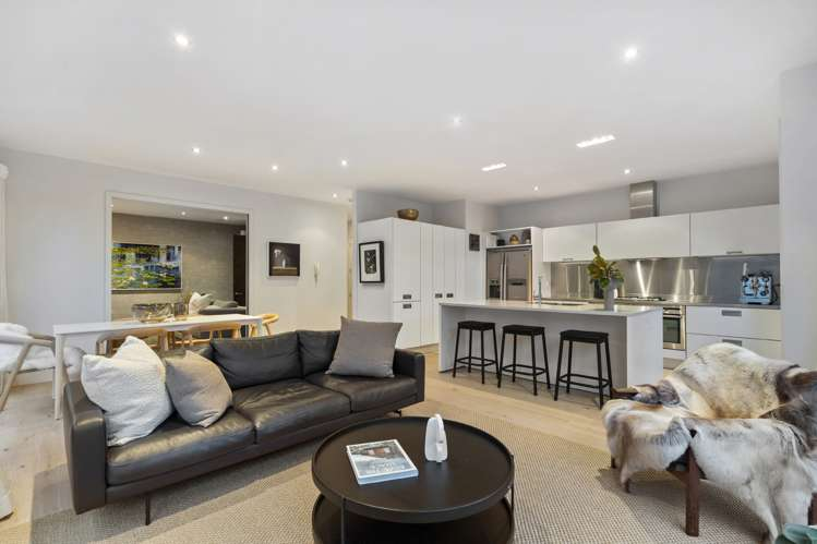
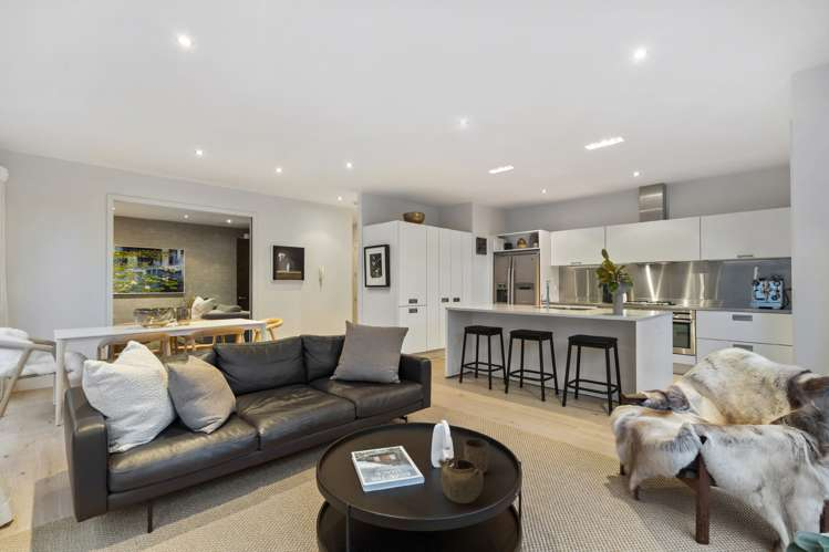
+ cup (476, 456)
+ teapot (458, 477)
